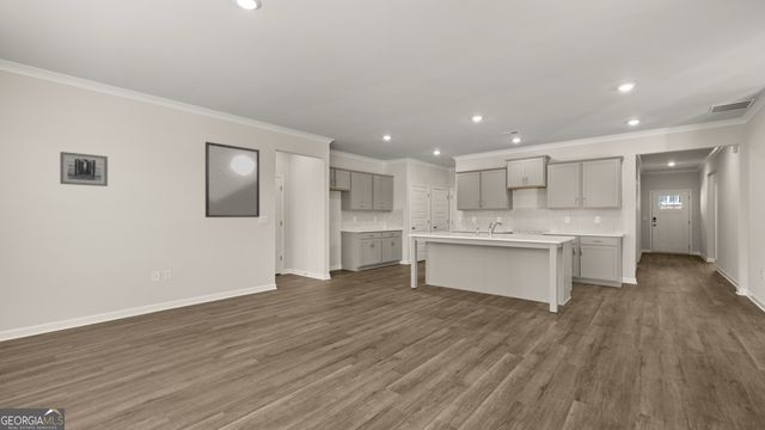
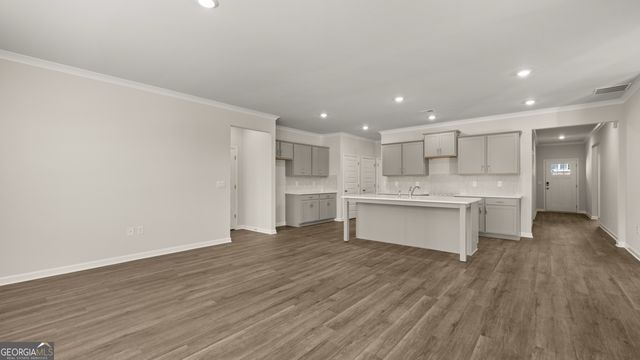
- home mirror (233, 182)
- wall art (85, 170)
